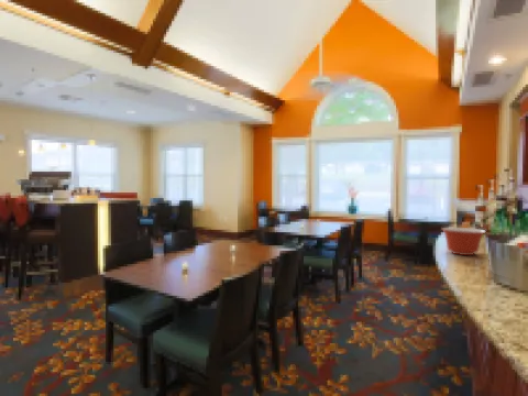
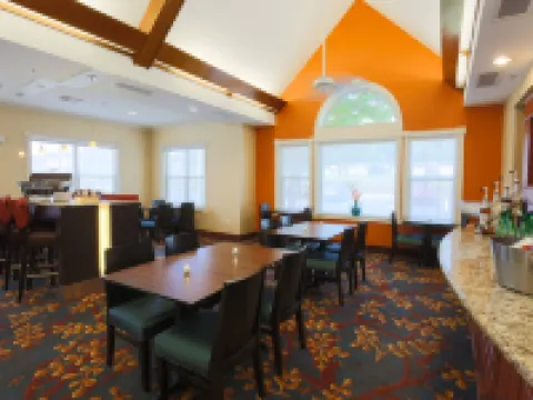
- mixing bowl (462, 241)
